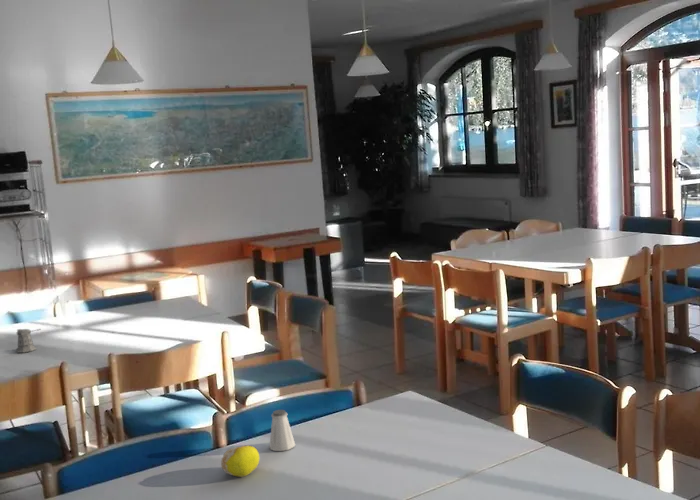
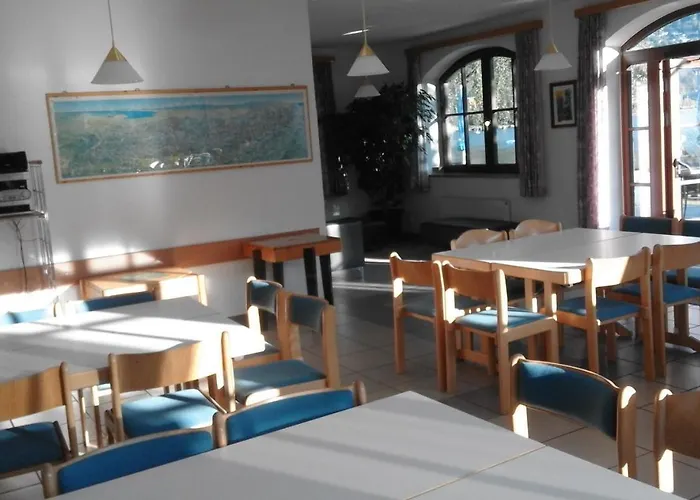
- saltshaker (280, 428)
- fruit (240, 459)
- pepper shaker (26, 339)
